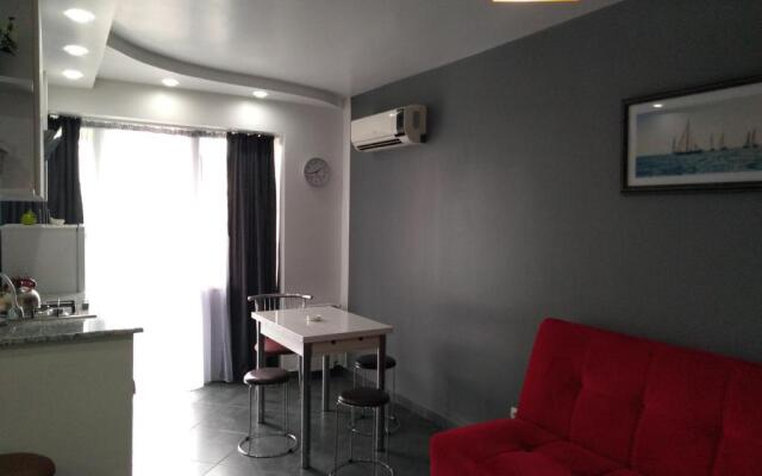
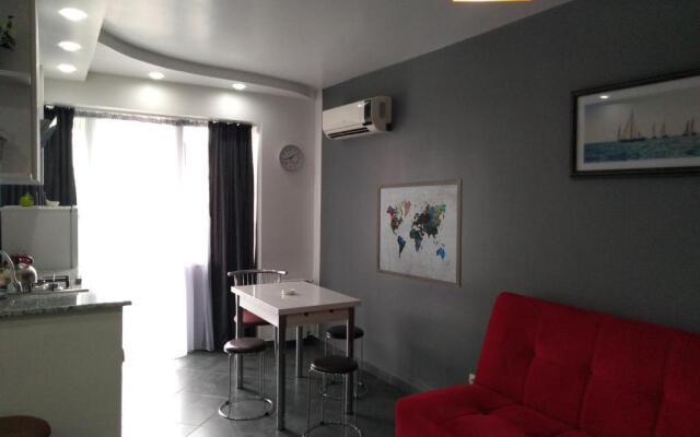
+ wall art (415, 231)
